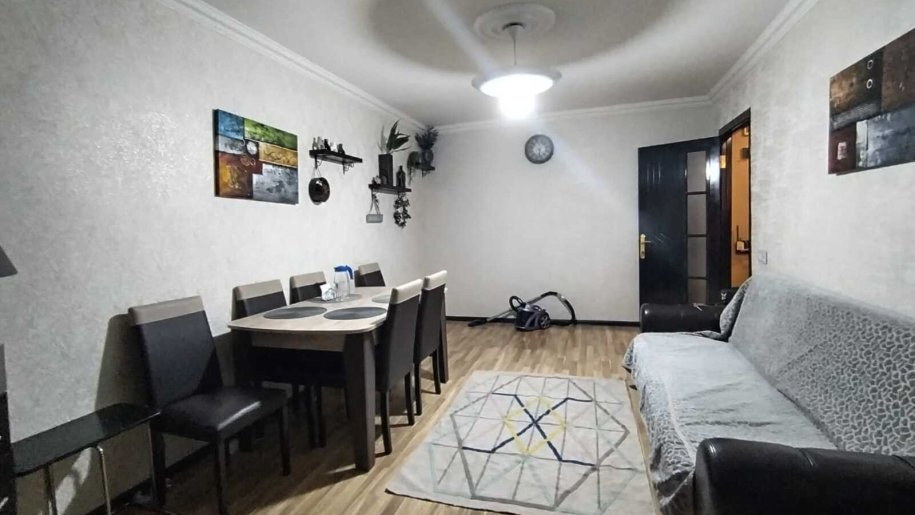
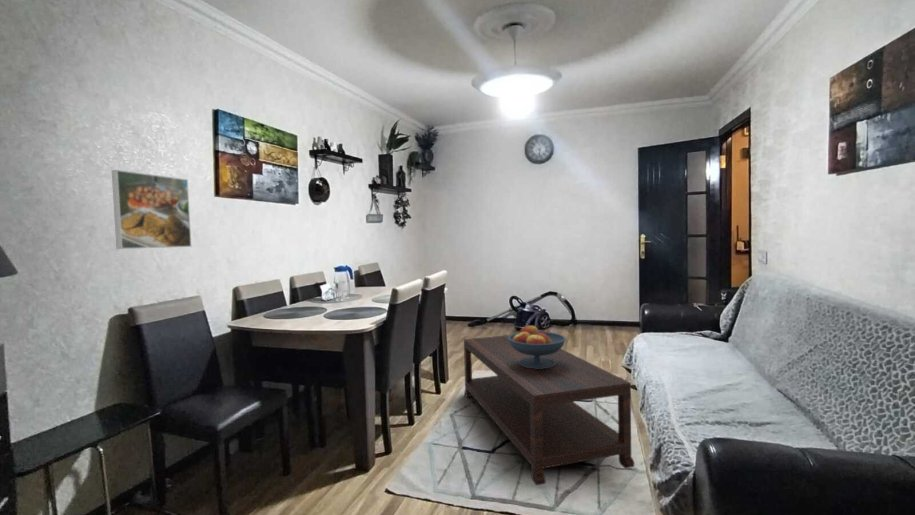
+ coffee table (531, 390)
+ fruit bowl (536, 345)
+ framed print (154, 211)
